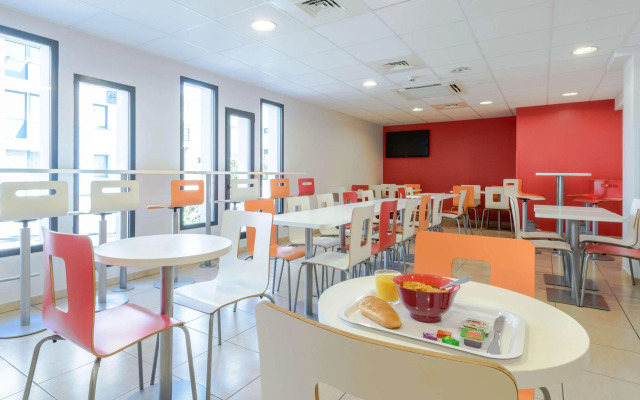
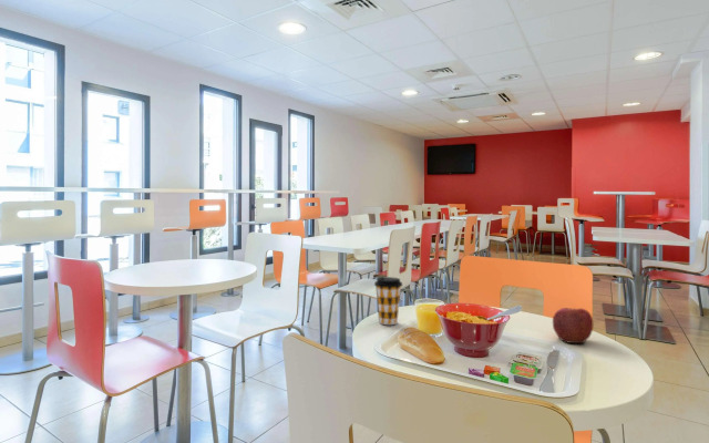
+ apple (572, 323)
+ coffee cup (388, 300)
